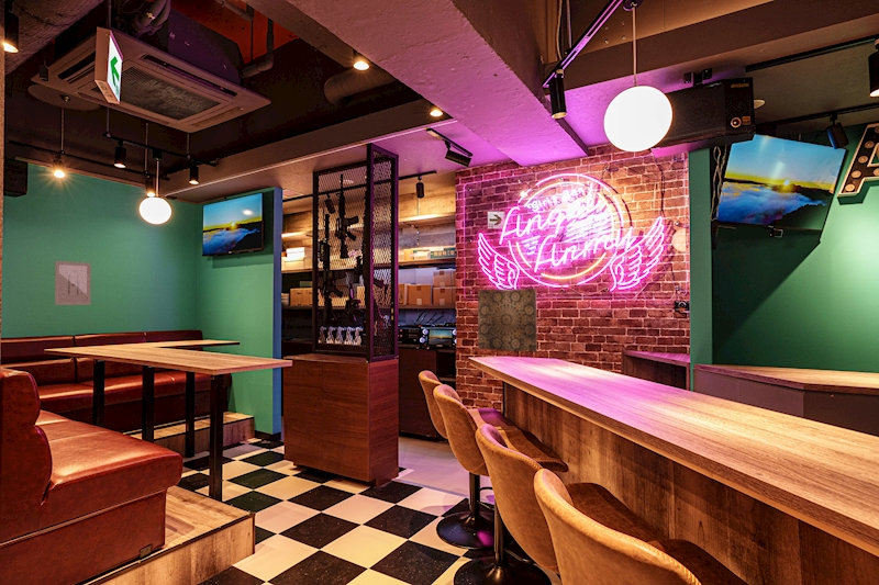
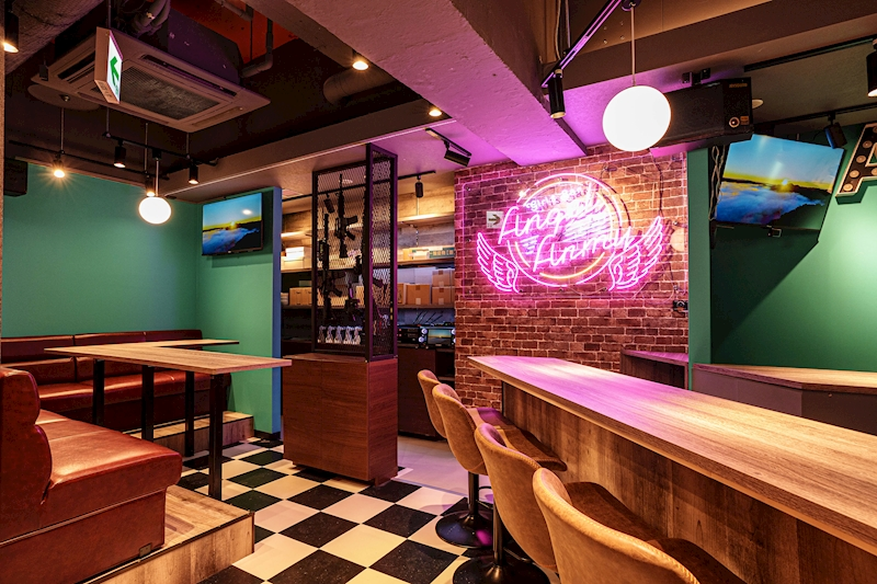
- wall art (505, 319)
- wall art (73, 283)
